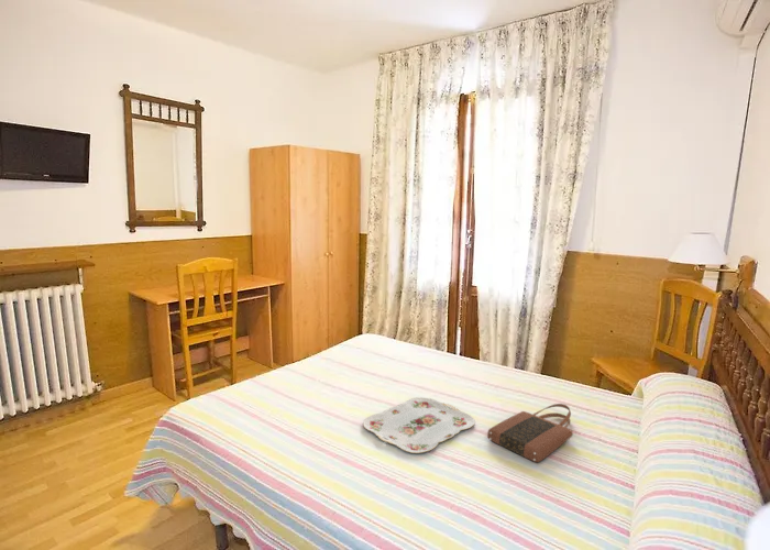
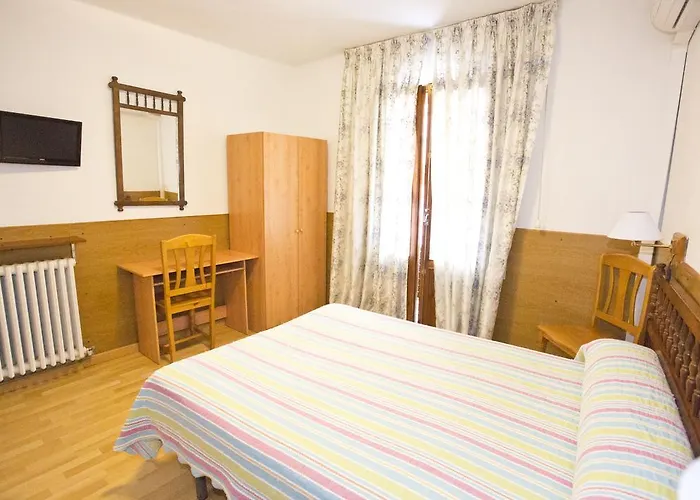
- tote bag (539, 426)
- serving tray (419, 422)
